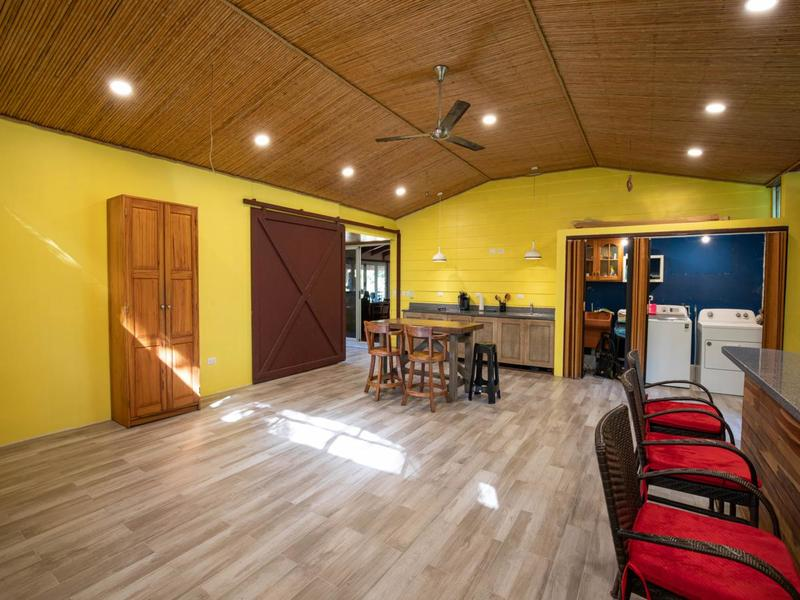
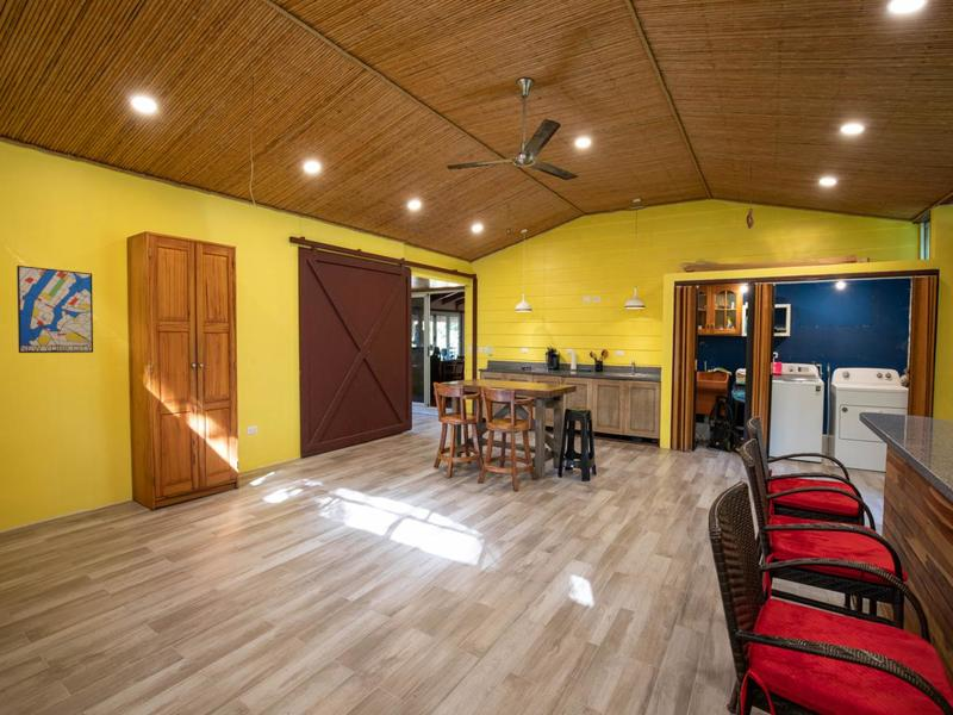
+ wall art (56, 311)
